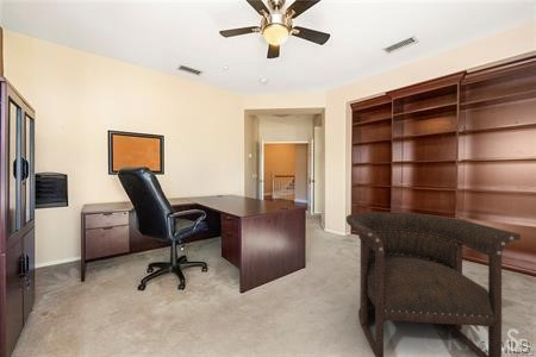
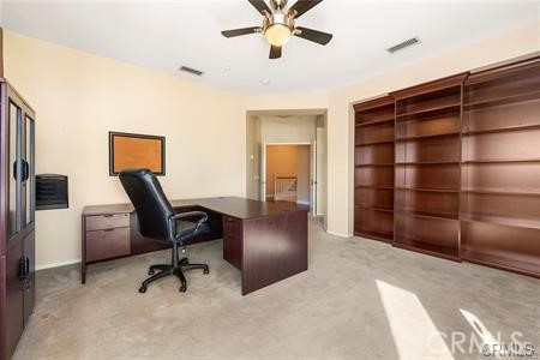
- armchair (405, 273)
